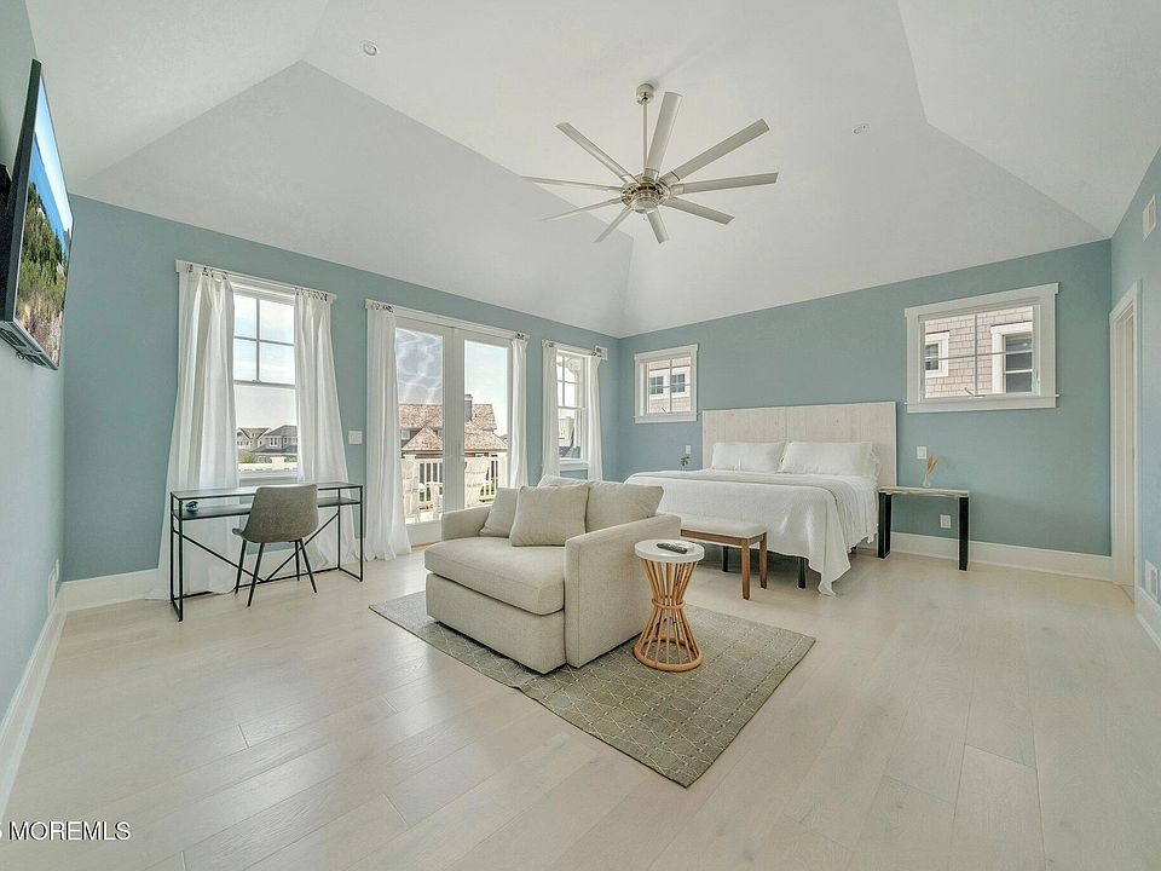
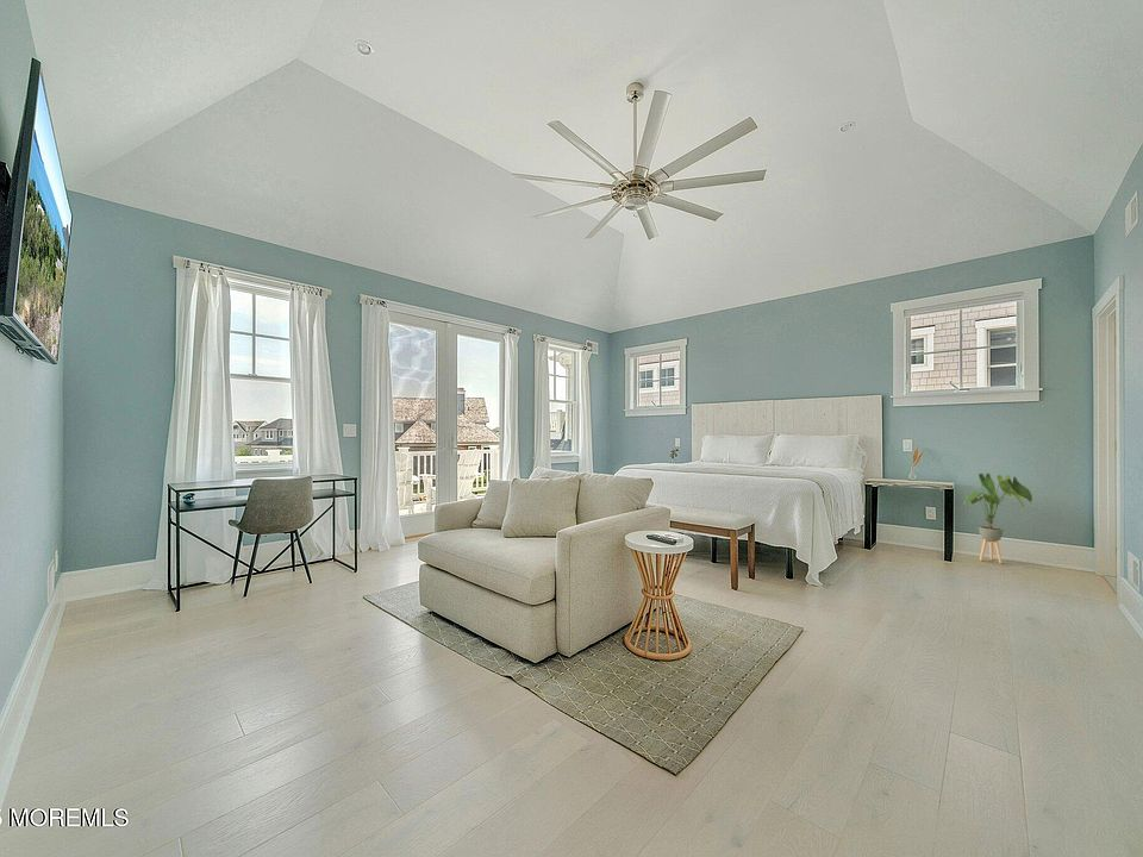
+ house plant (994, 517)
